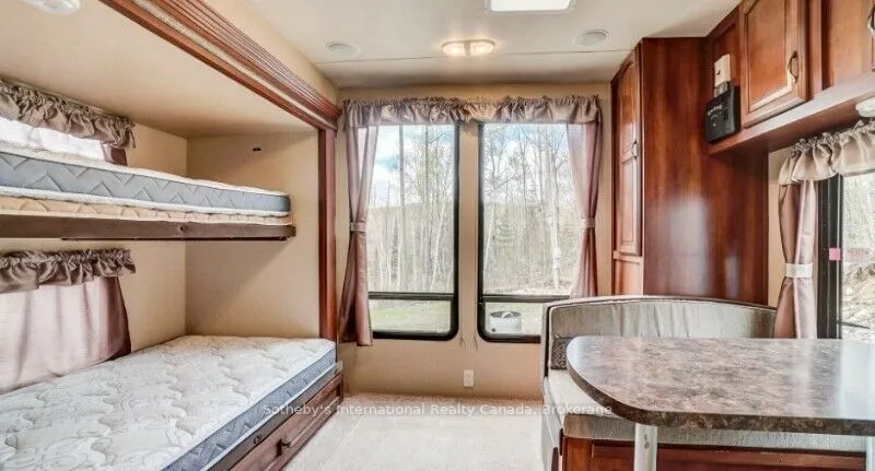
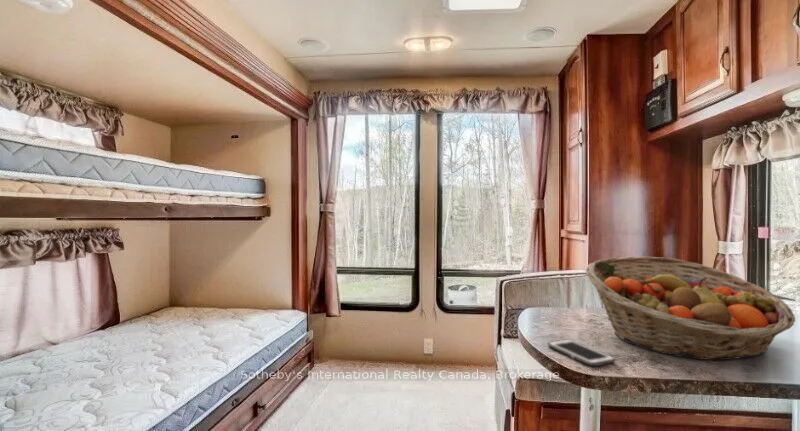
+ fruit basket (679, 301)
+ cell phone (579, 351)
